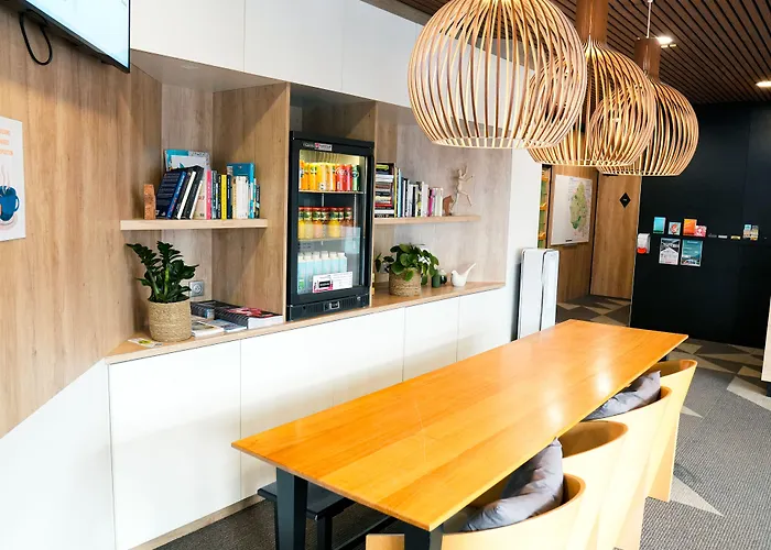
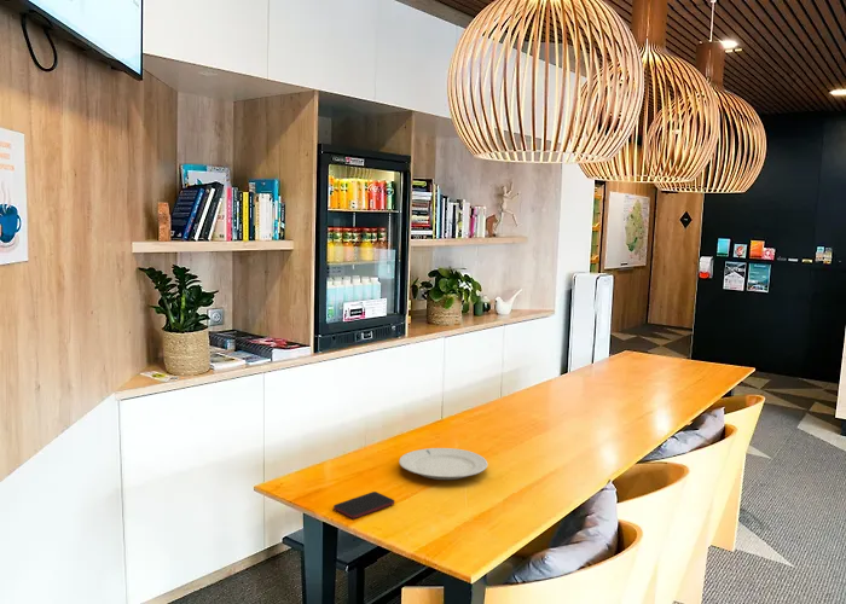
+ smartphone (364, 504)
+ chinaware (442, 465)
